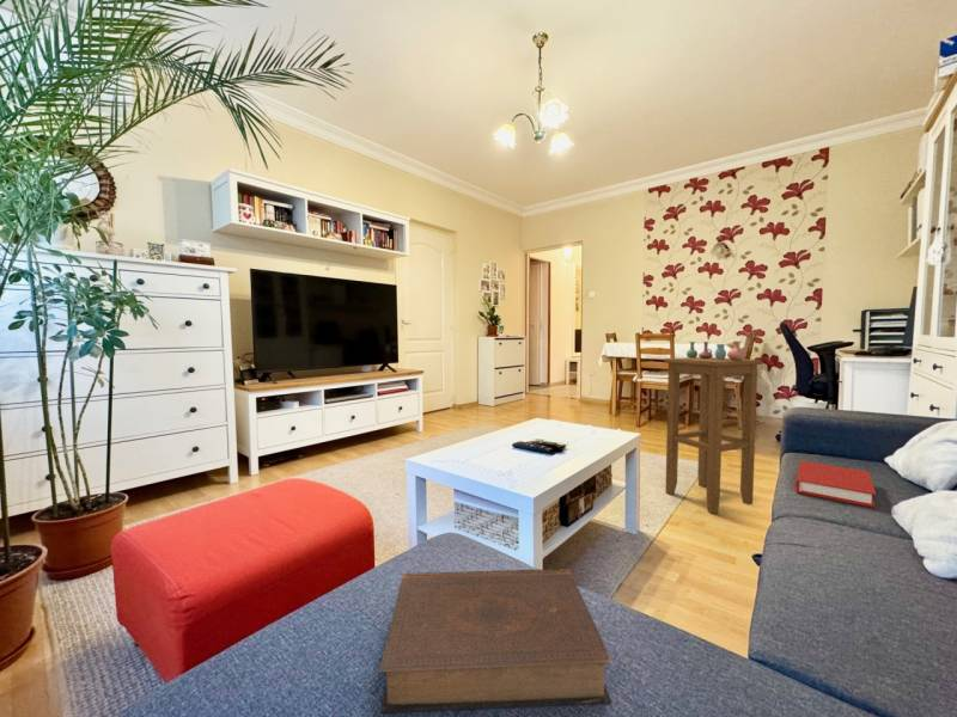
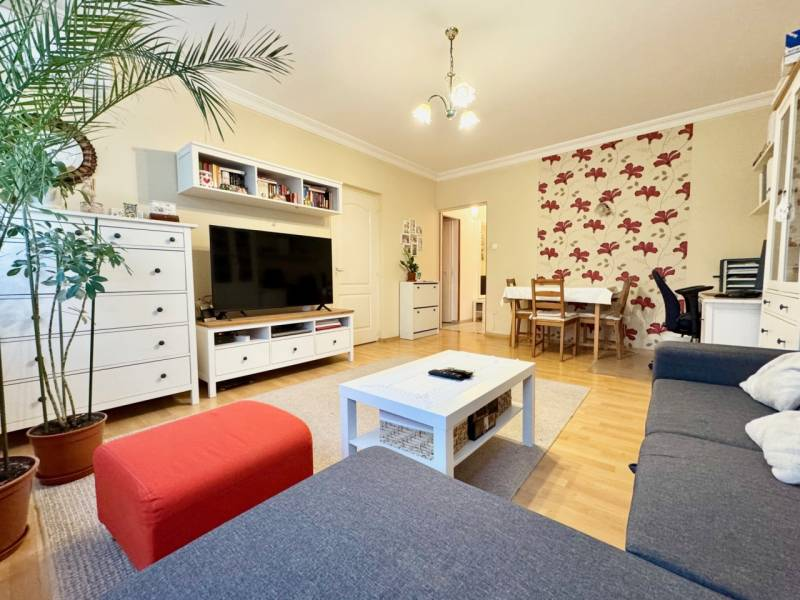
- book (490, 626)
- stool (709, 429)
- book (833, 482)
- vase (715, 350)
